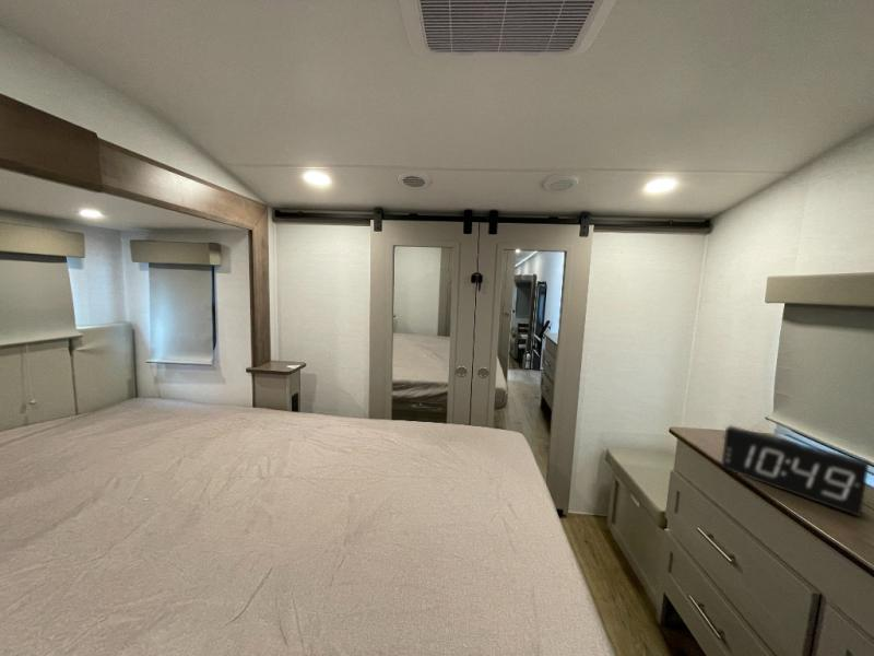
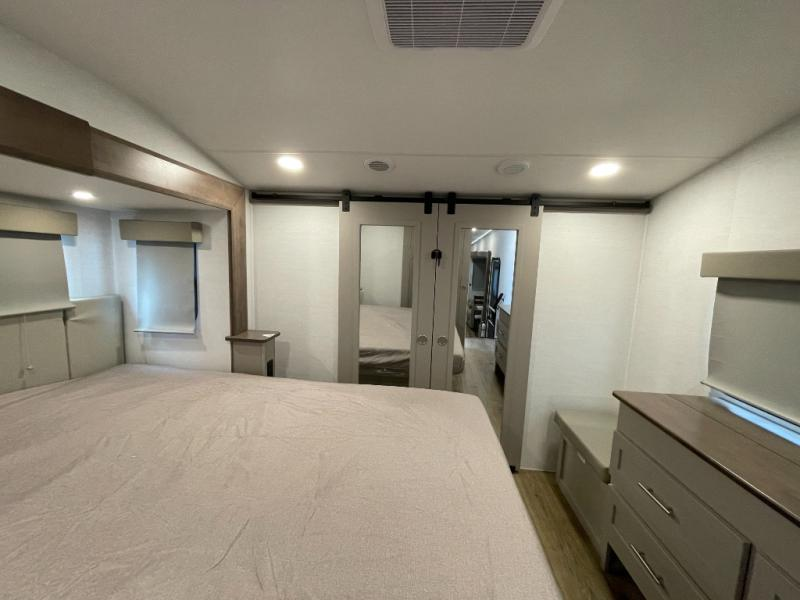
- alarm clock (787, 462)
